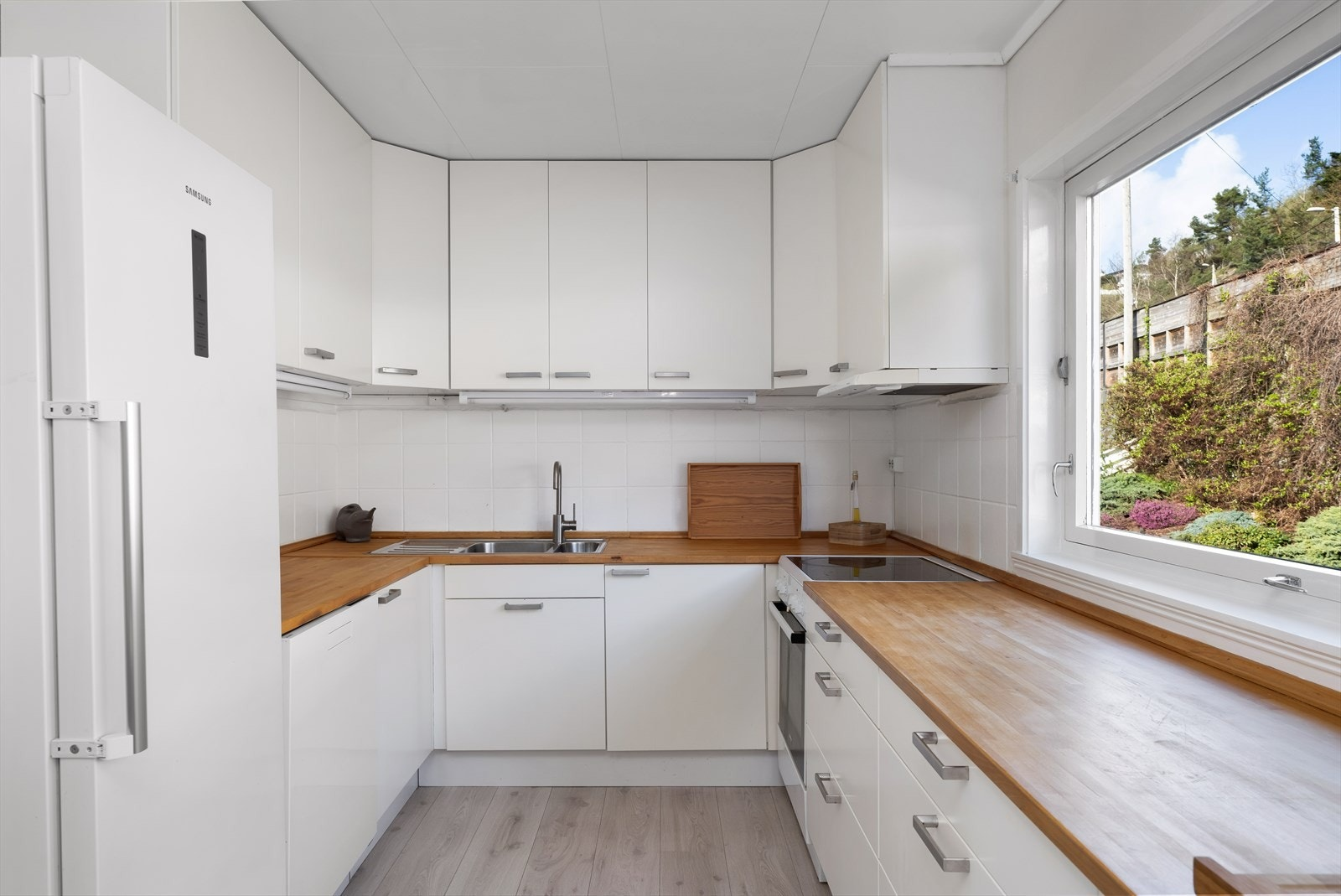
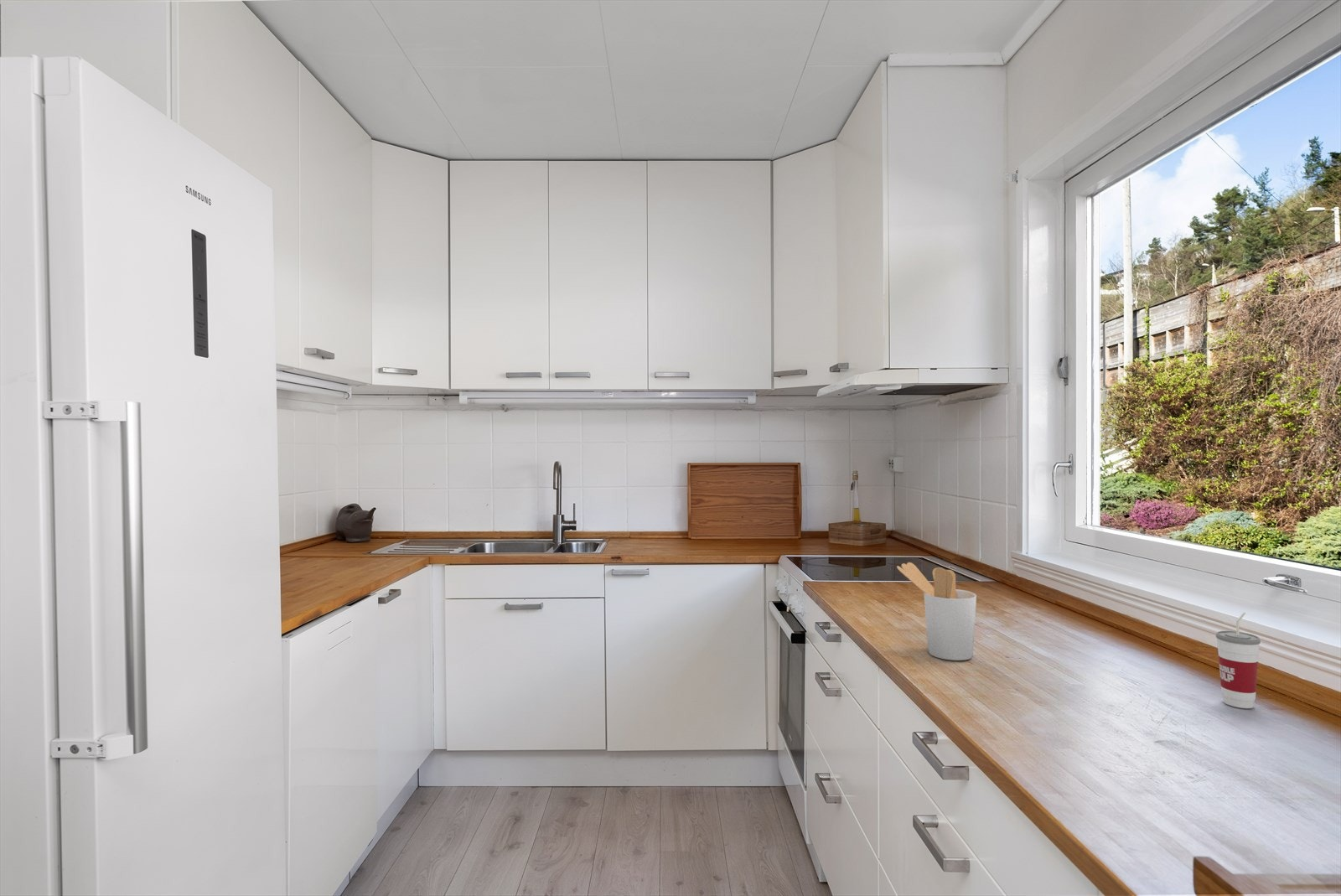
+ cup (1238, 657)
+ utensil holder (935, 607)
